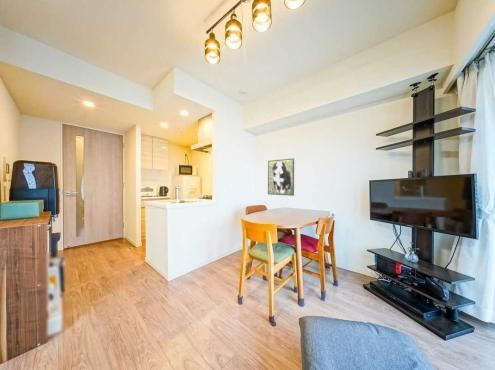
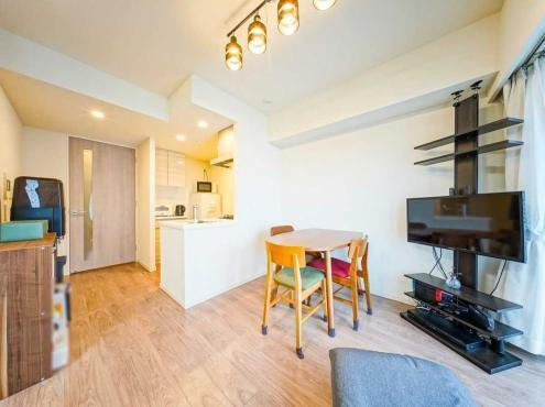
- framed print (280, 177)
